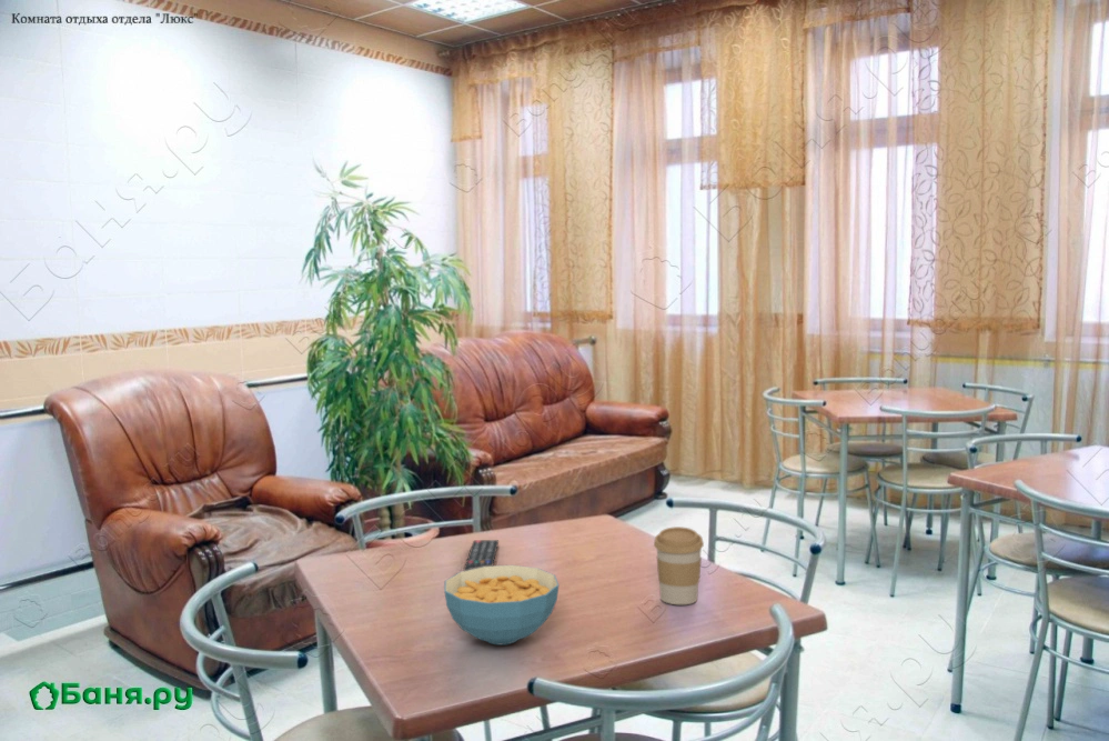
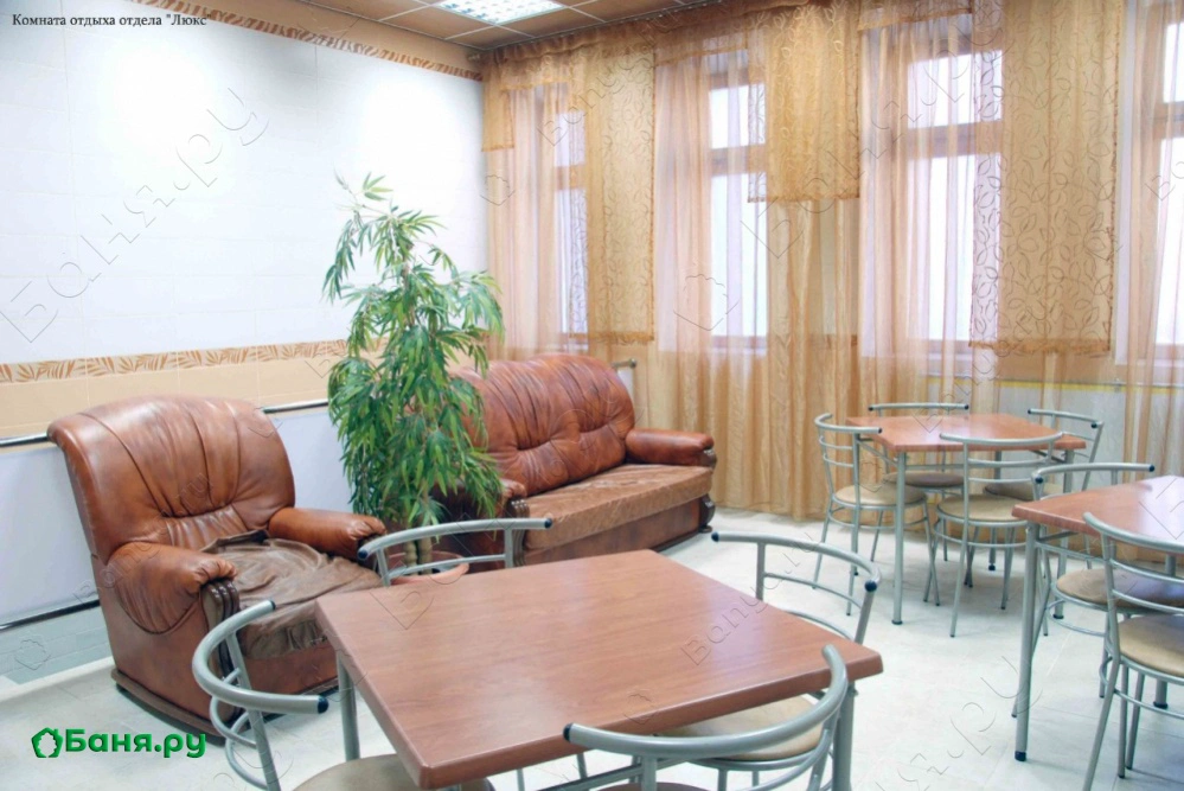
- remote control (482, 558)
- cereal bowl (502, 610)
- coffee cup (678, 564)
